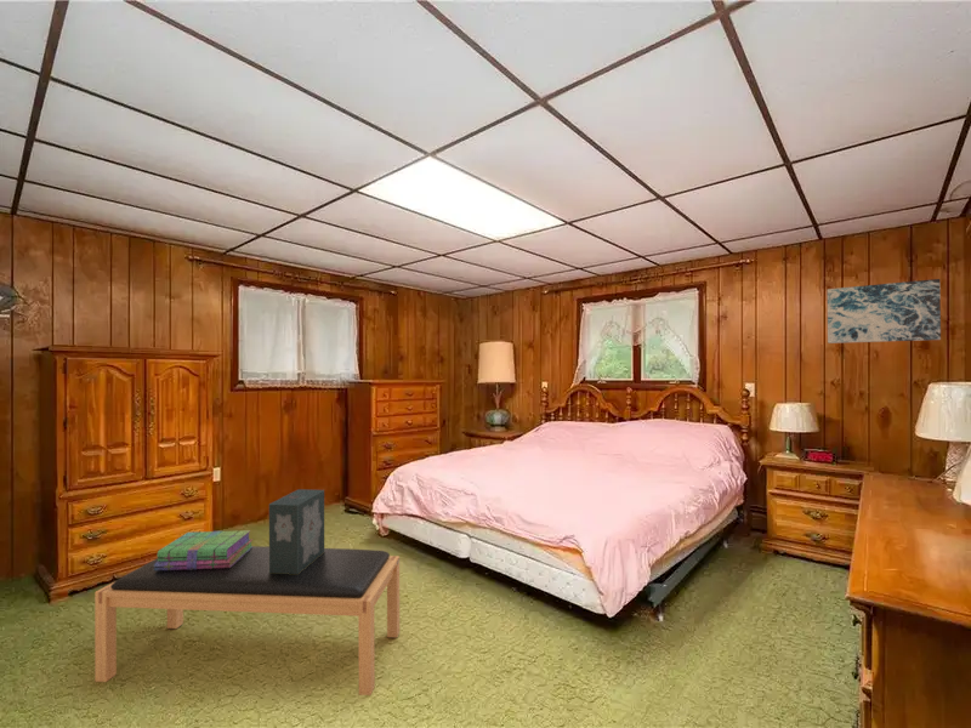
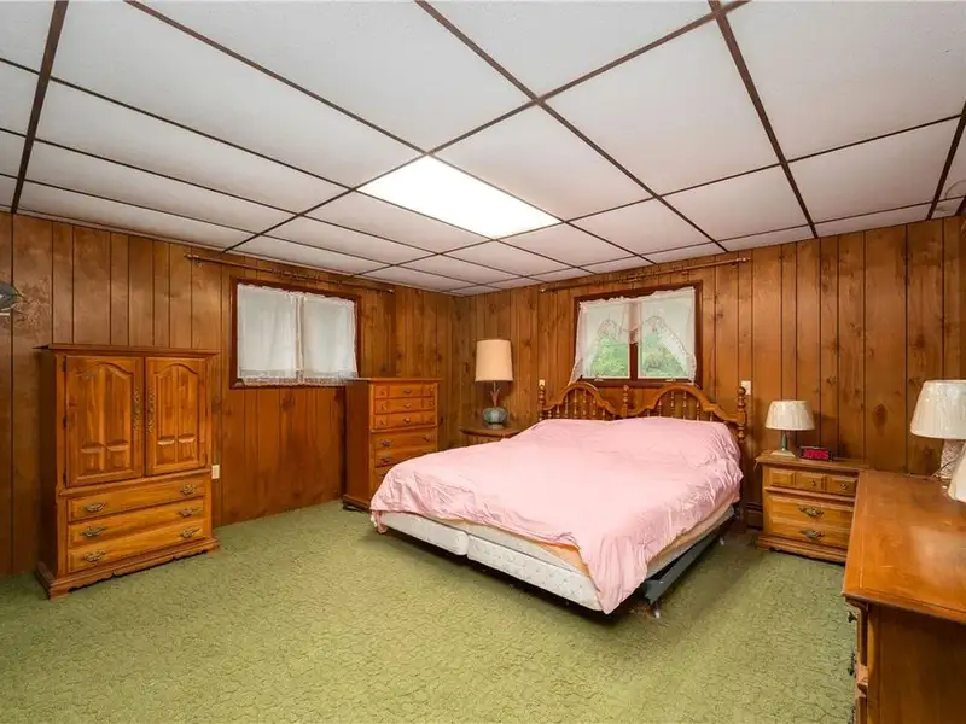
- stack of books (206, 548)
- decorative box (297, 528)
- wall art (880, 313)
- bench (260, 608)
